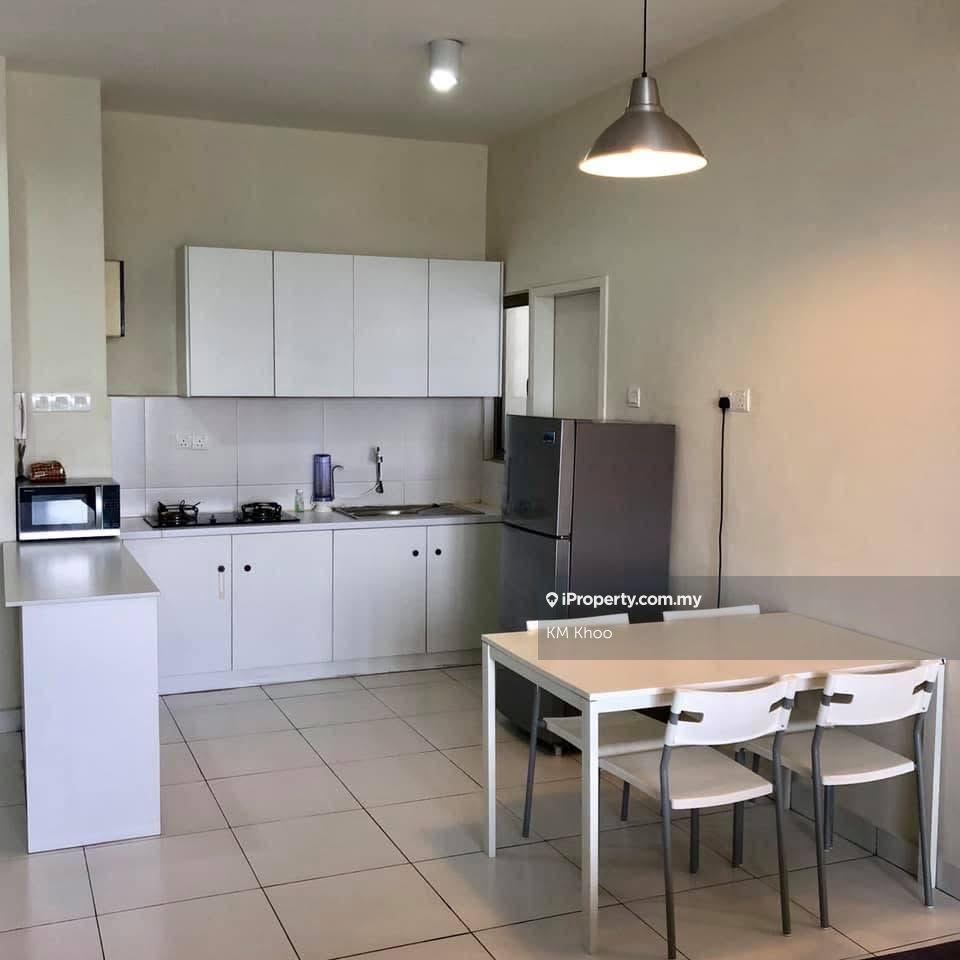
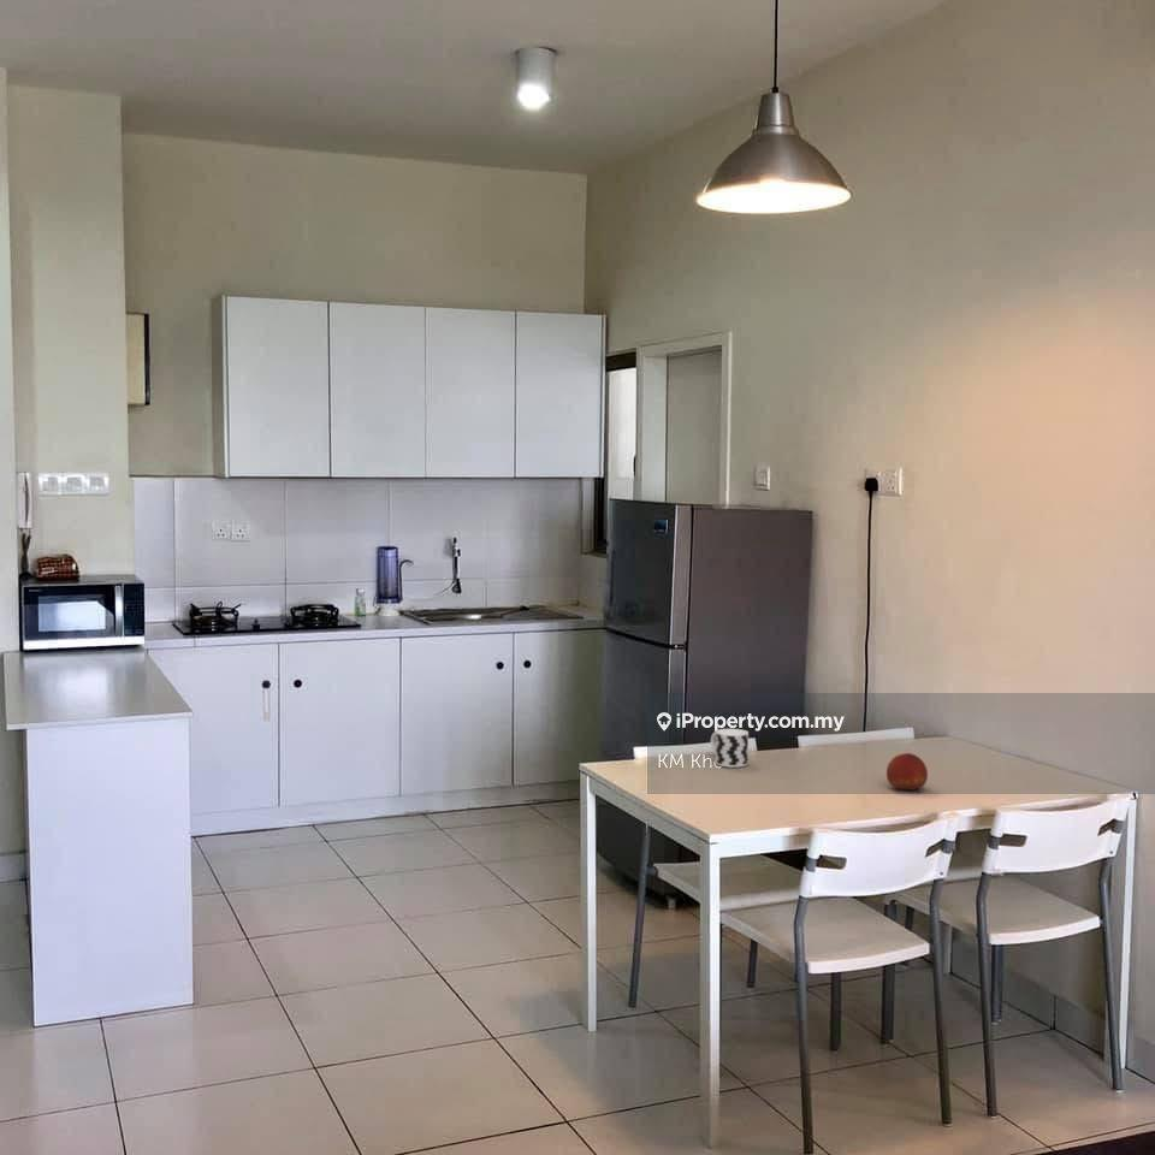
+ cup (727, 746)
+ fruit (906, 770)
